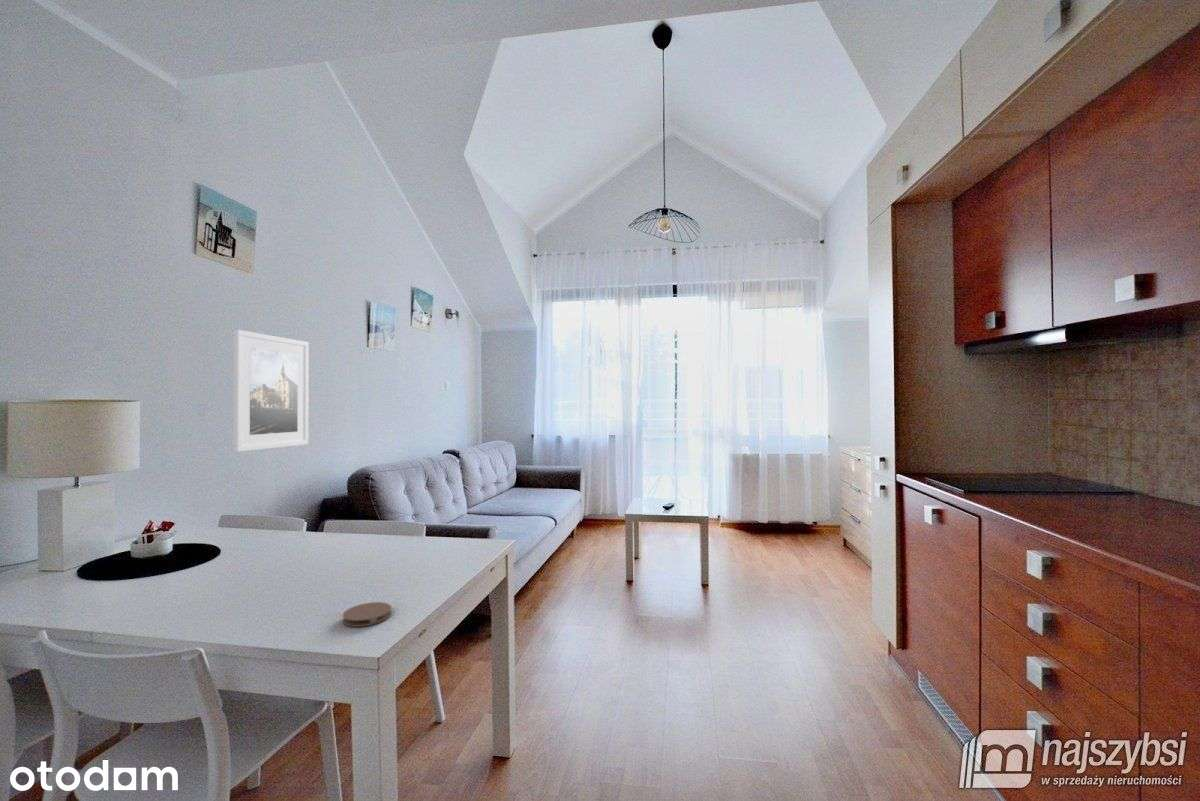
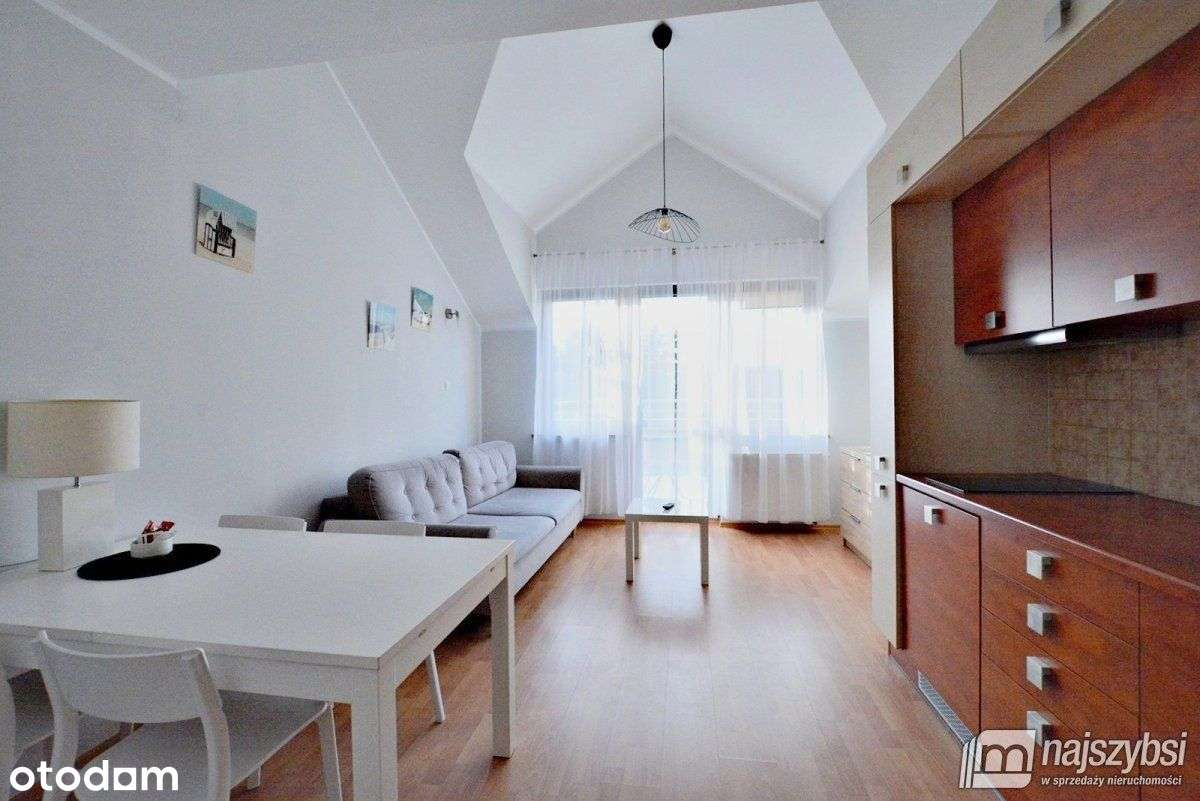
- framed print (274, 392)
- coaster (367, 613)
